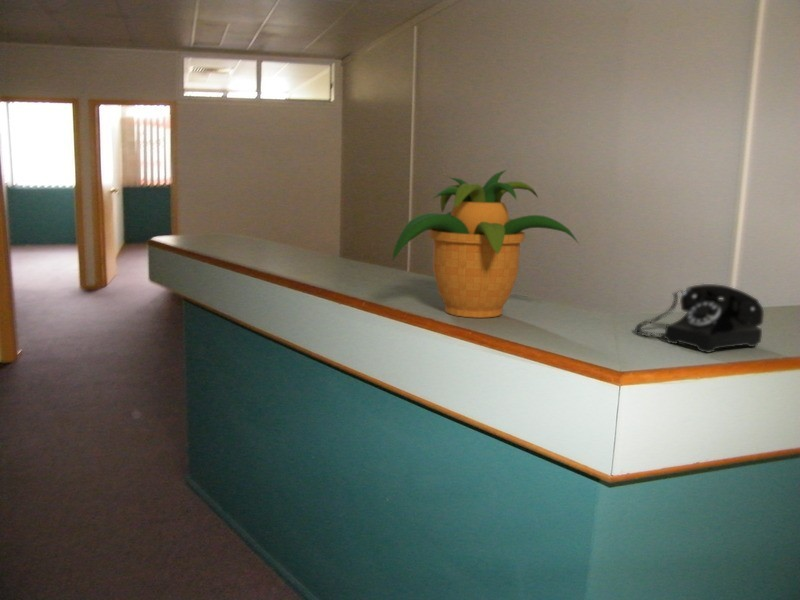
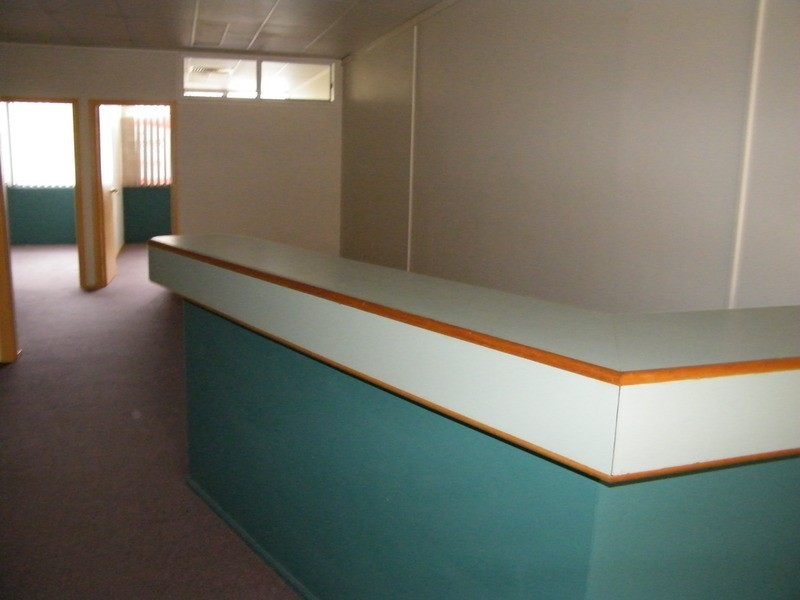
- potted plant (488, 241)
- telephone (708, 311)
